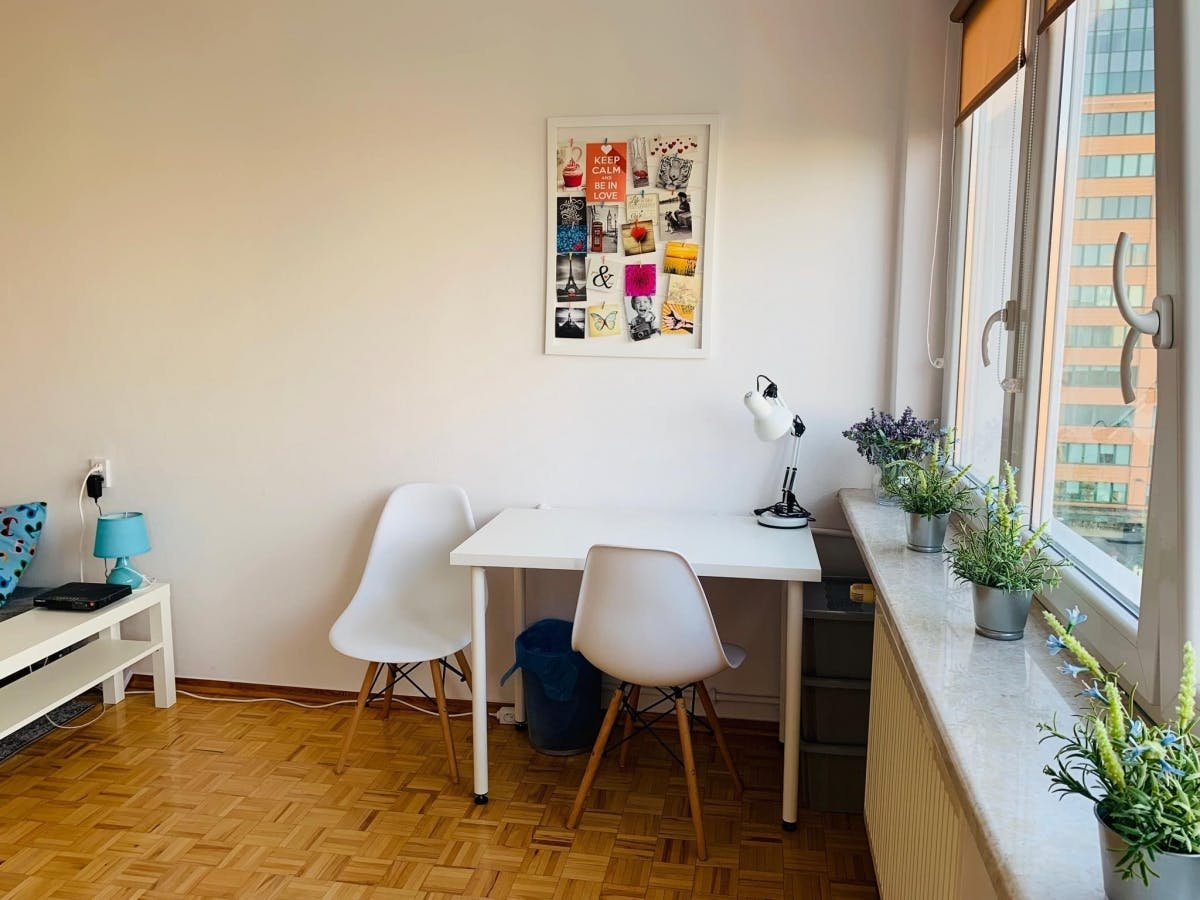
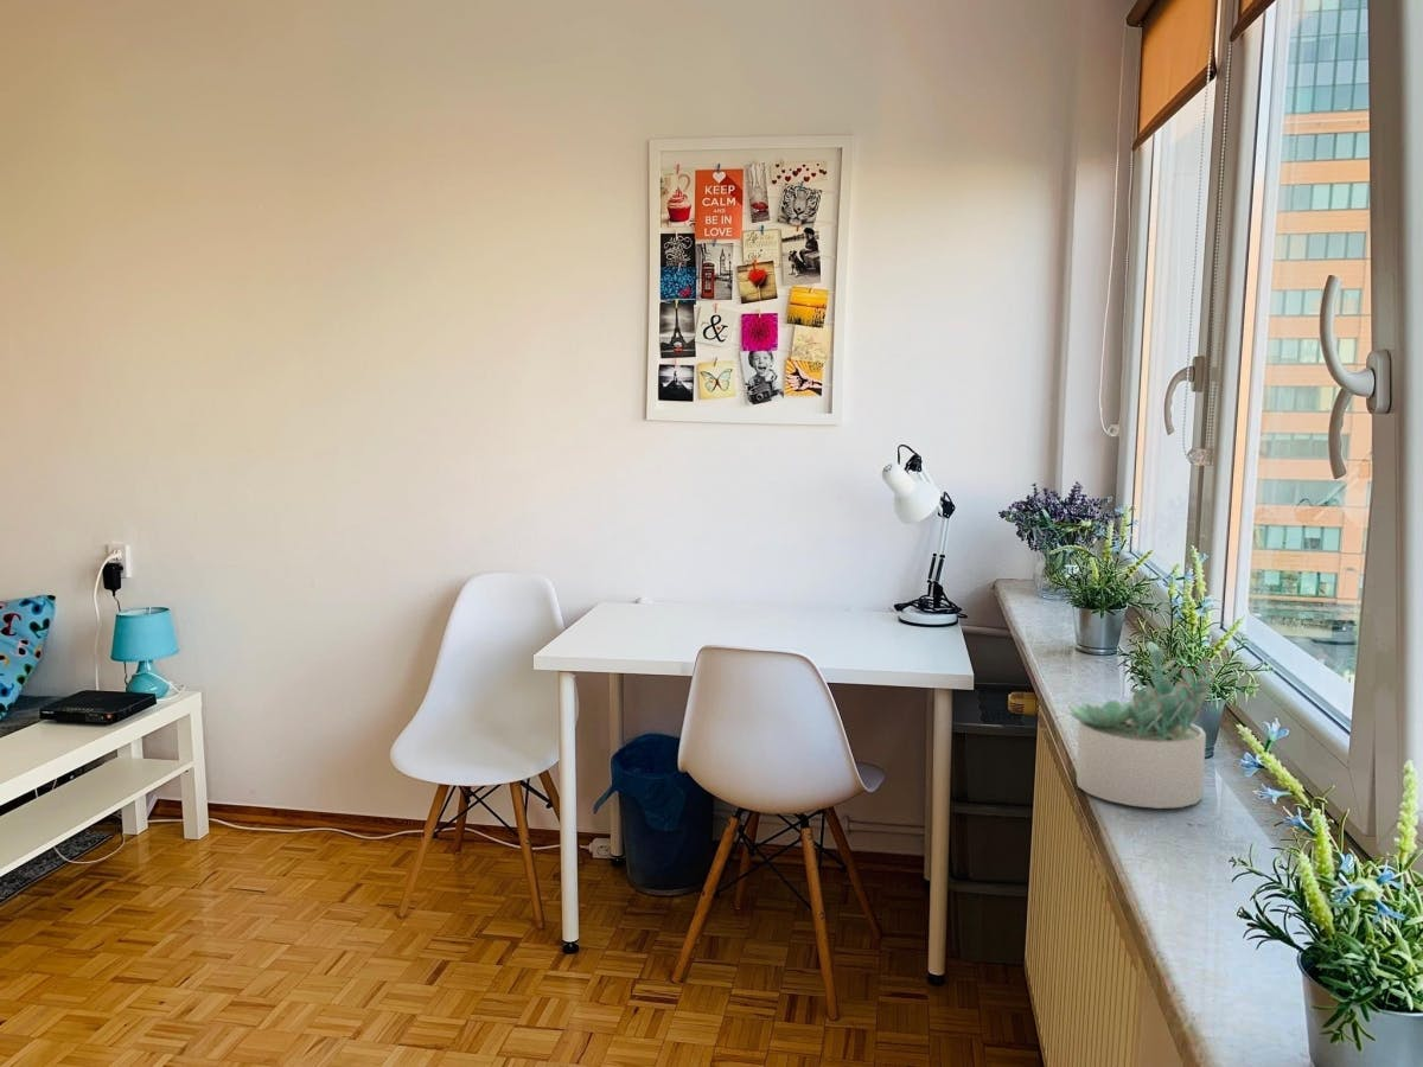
+ succulent plant (1137, 714)
